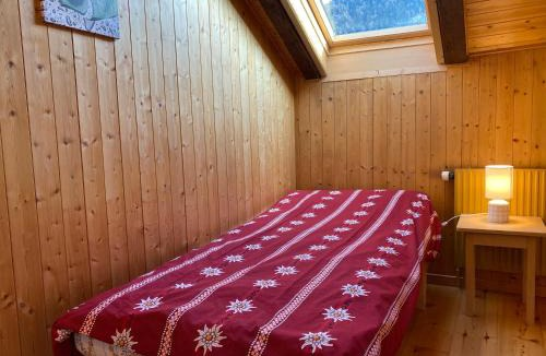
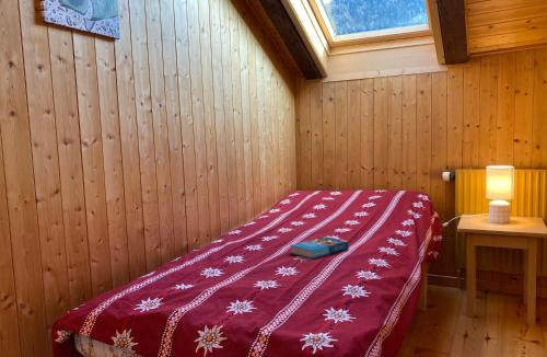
+ book (319, 246)
